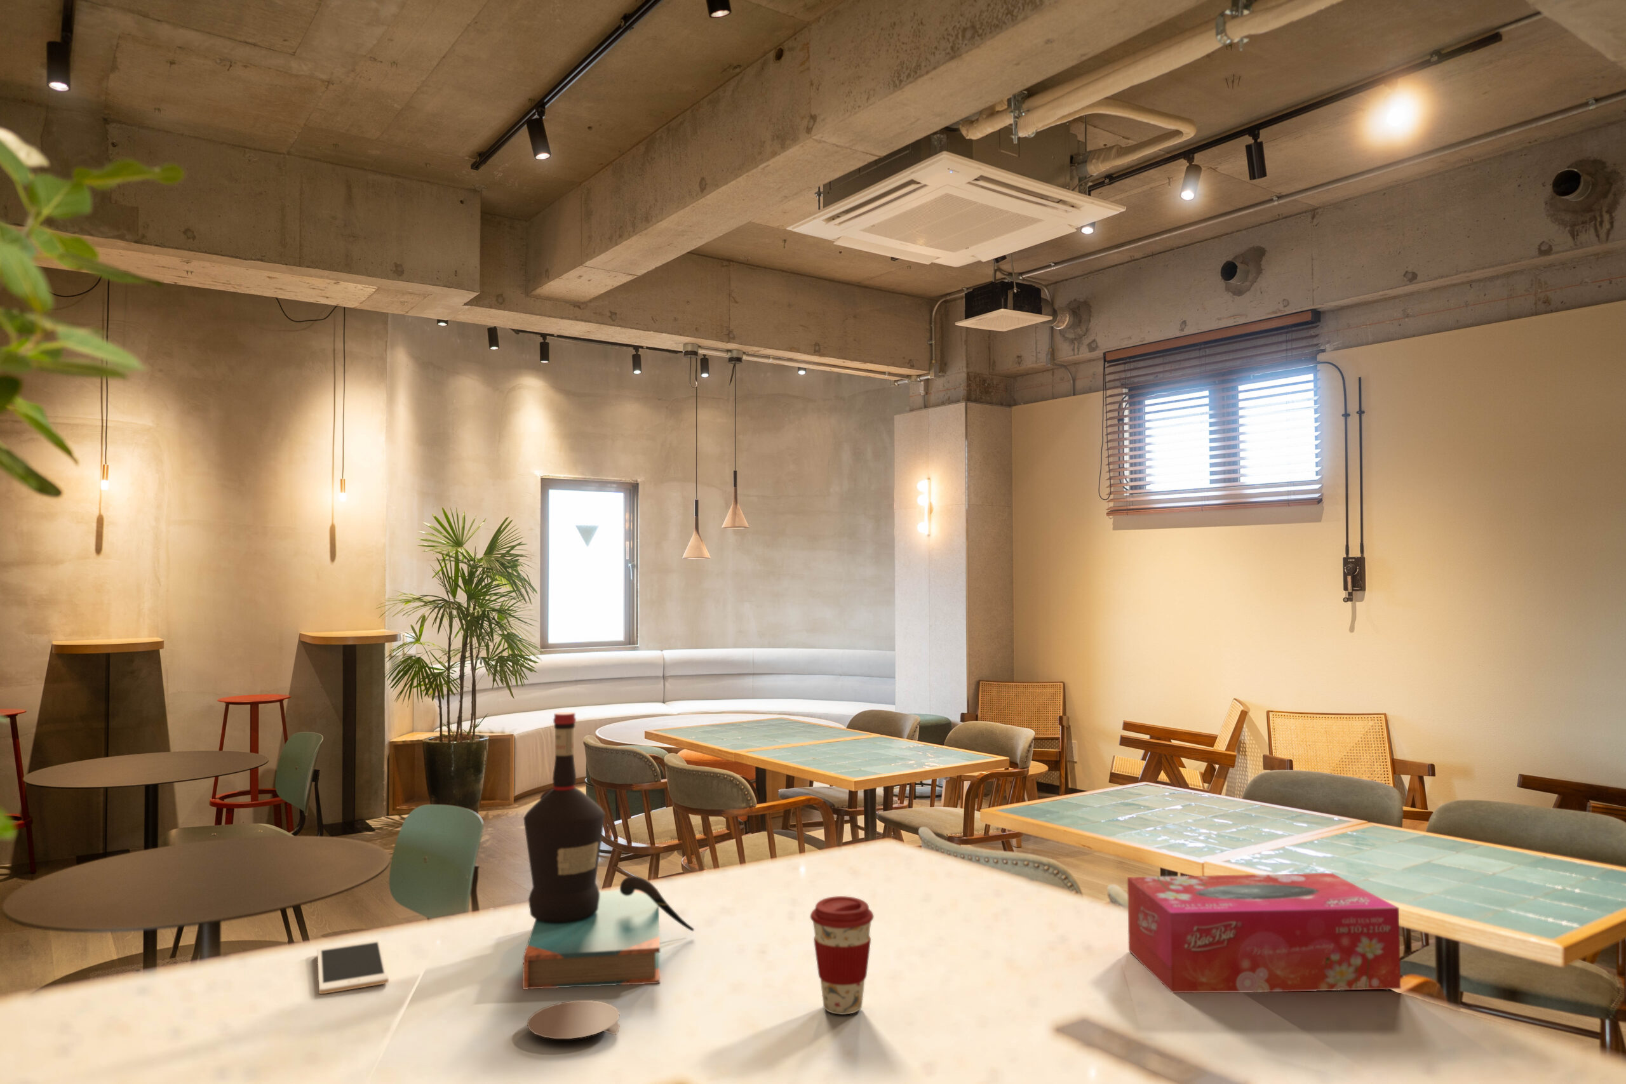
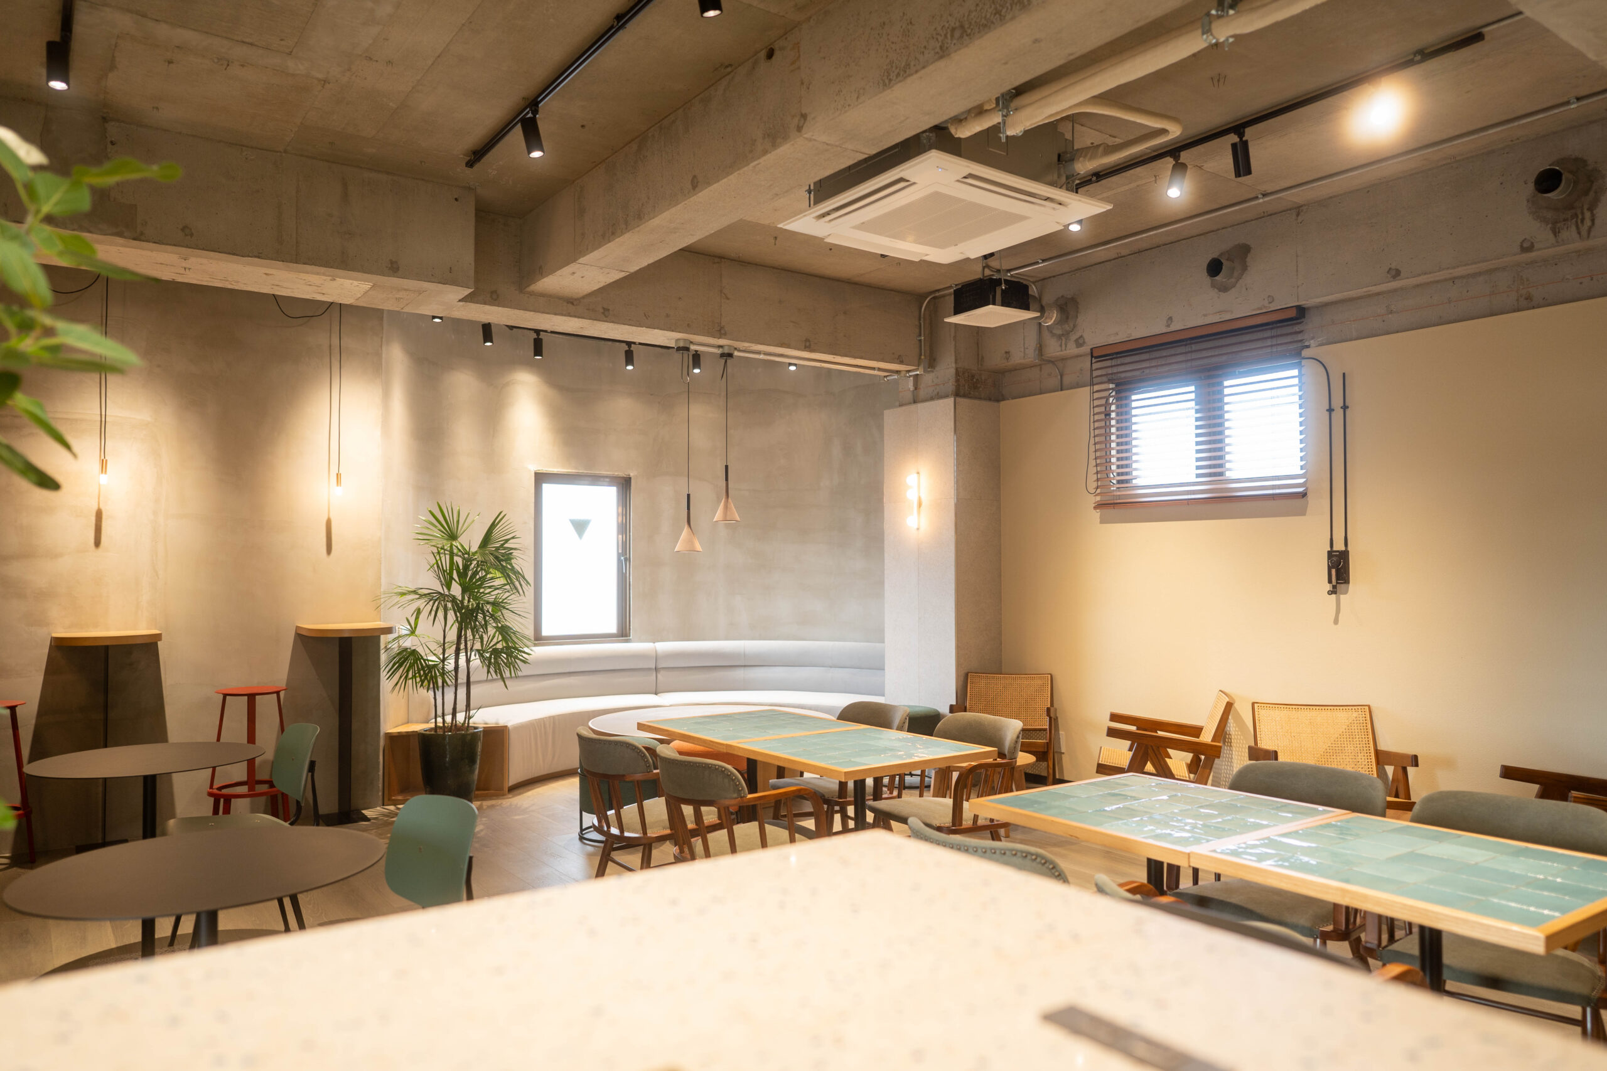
- bottle (602, 832)
- cell phone (351, 964)
- tissue box (1257, 929)
- coffee cup (842, 955)
- coaster (573, 1025)
